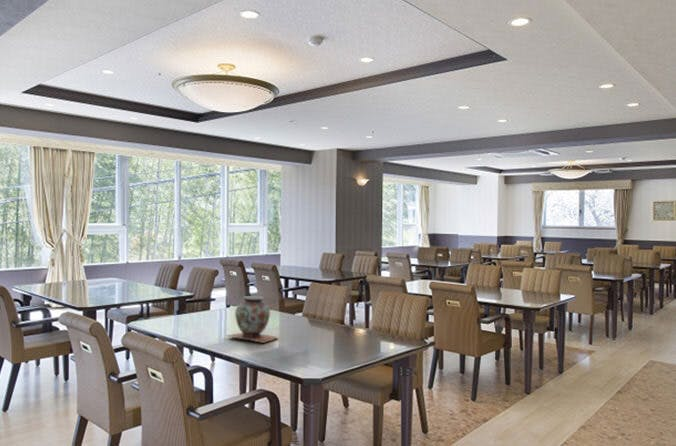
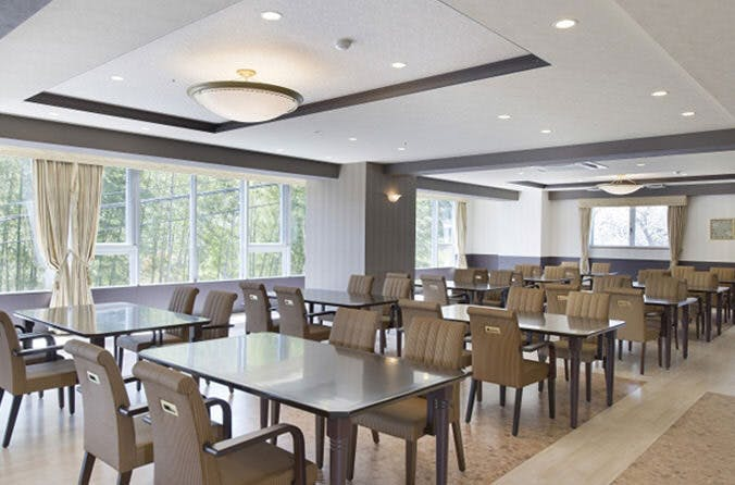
- decorative vase (253, 317)
